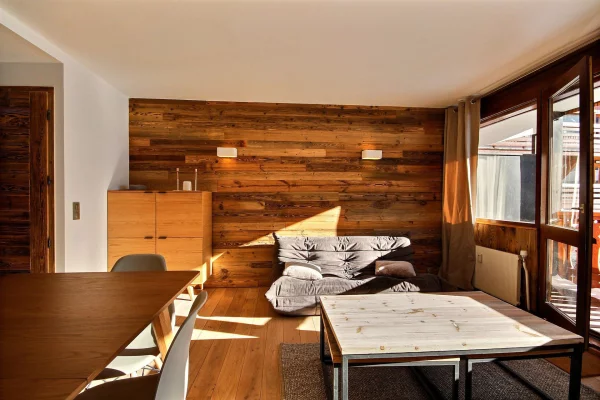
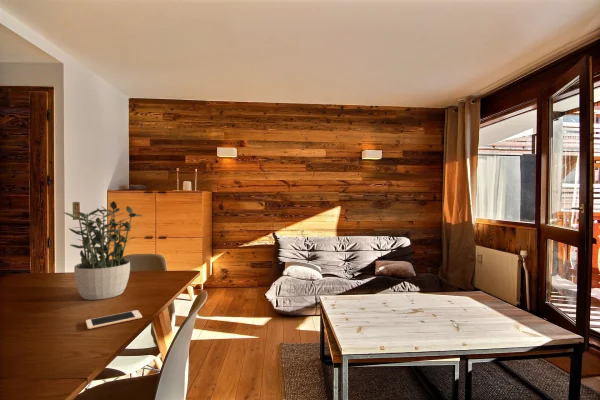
+ potted plant (106, 247)
+ cell phone (114, 318)
